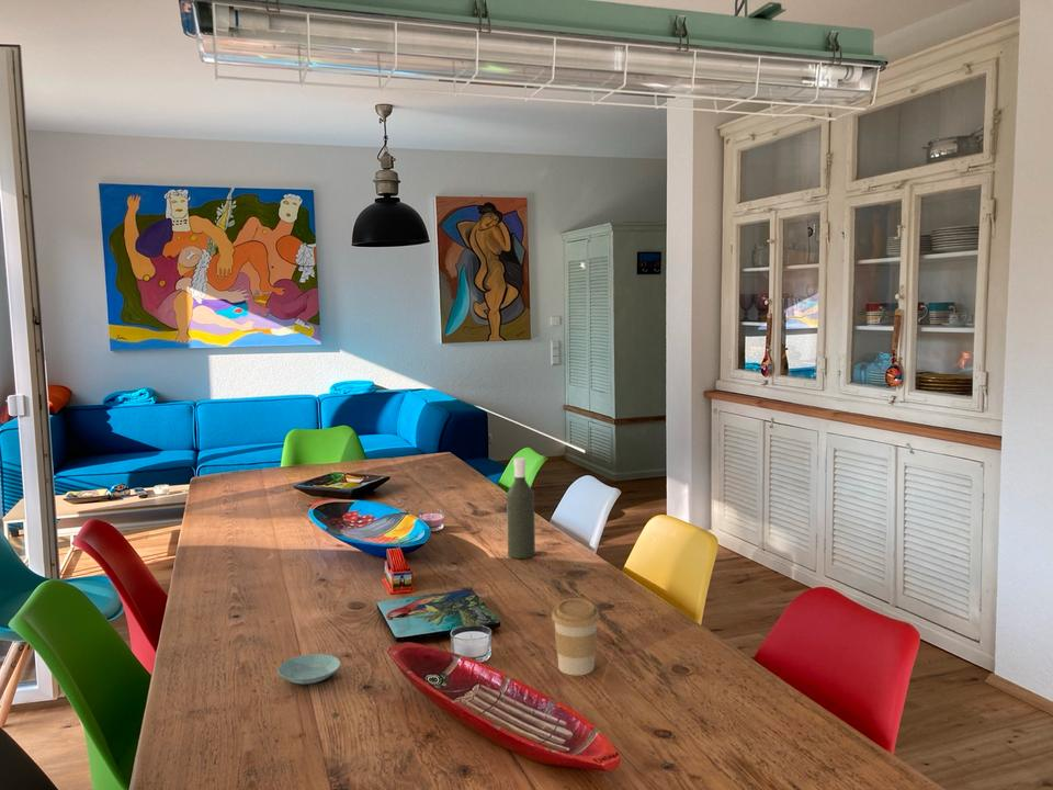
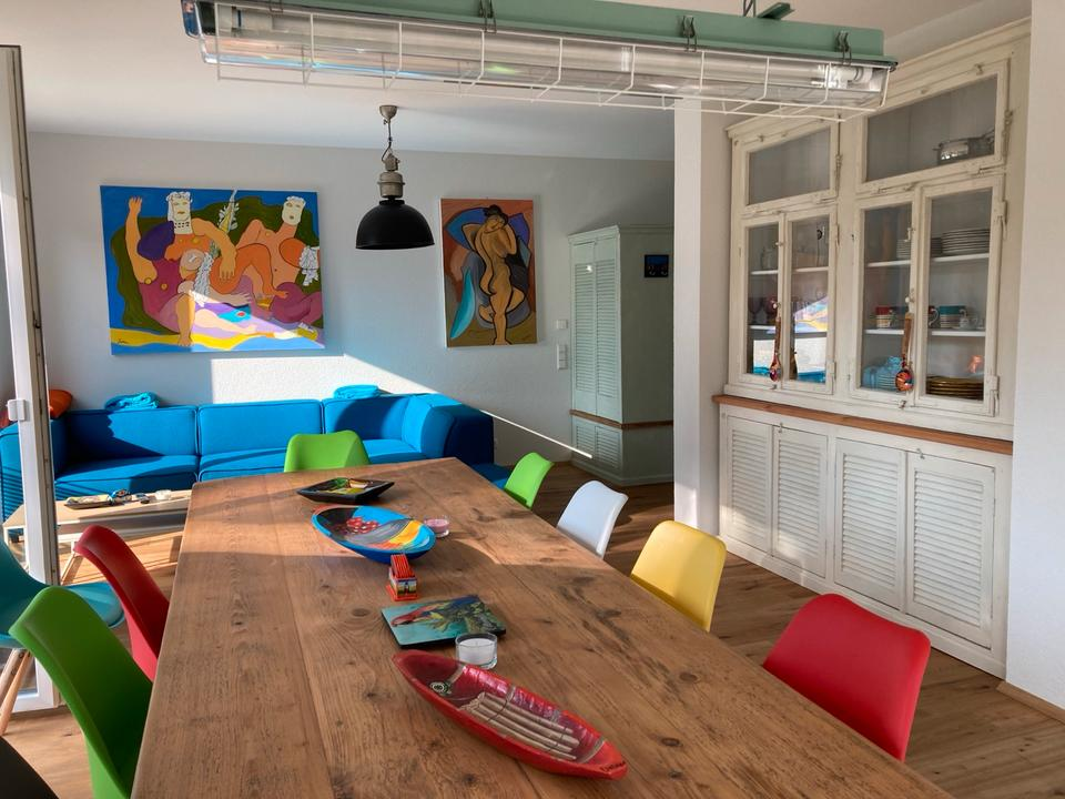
- saucer (309, 670)
- coffee cup (576, 635)
- bottle (520, 506)
